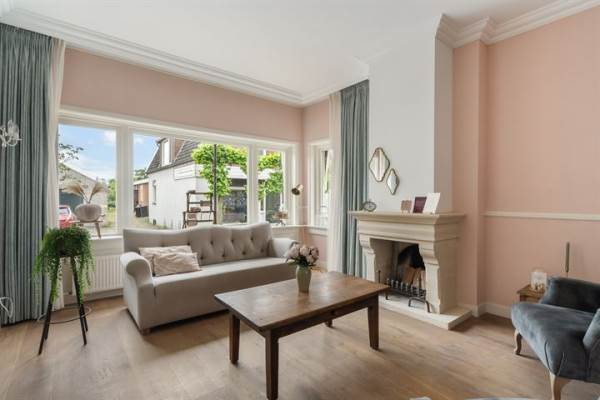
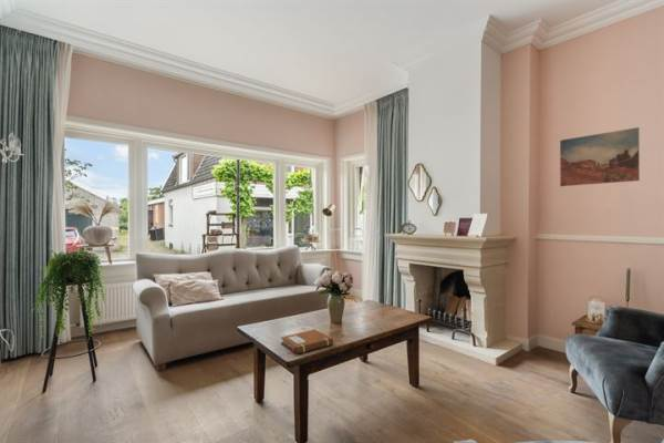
+ wall art (596, 158)
+ notebook (305, 341)
